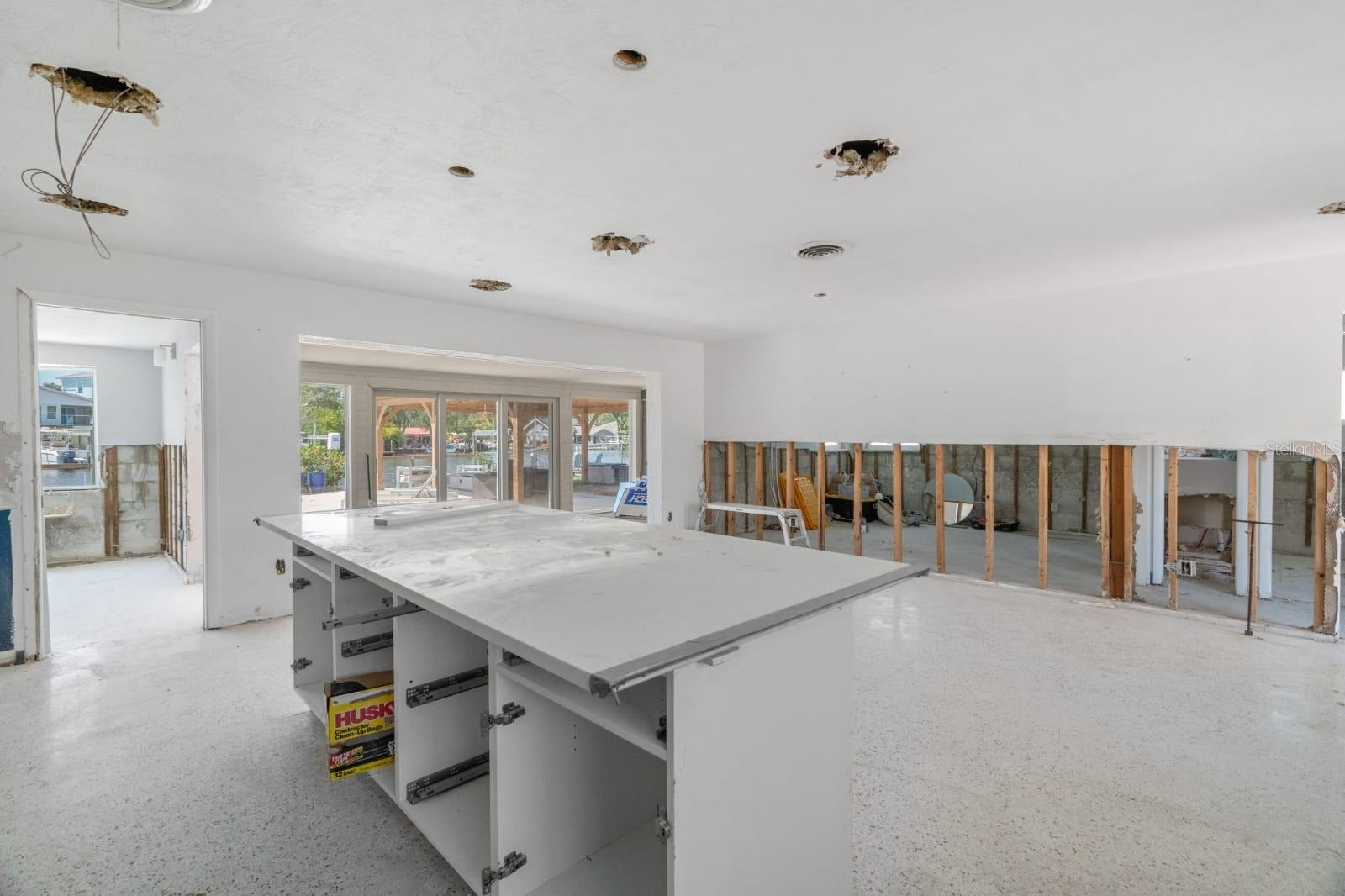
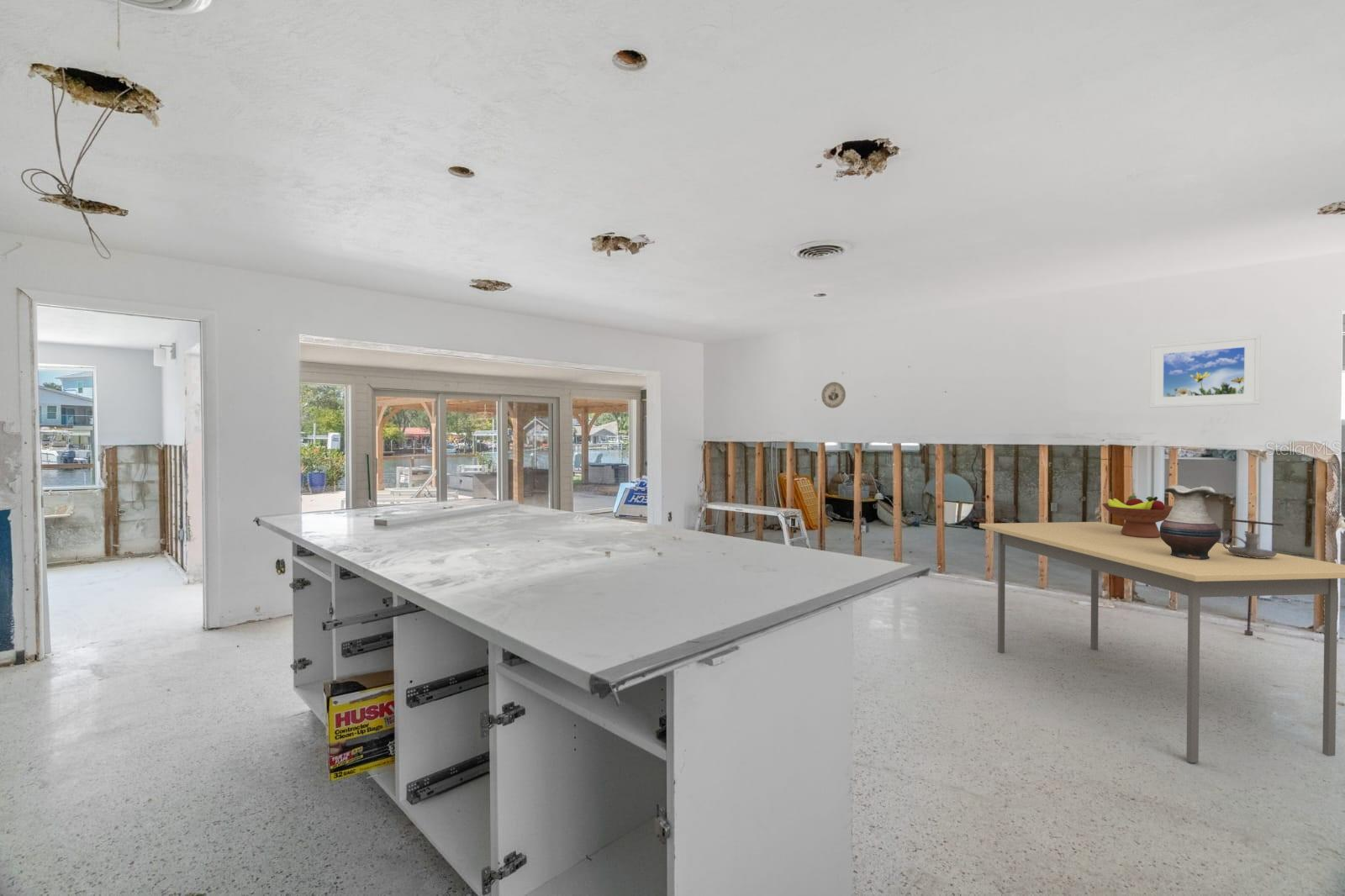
+ vase (1189, 520)
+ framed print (1202, 372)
+ dining table (1145, 583)
+ decorative plate (833, 395)
+ candle holder (1247, 544)
+ fruit bowl (1140, 514)
